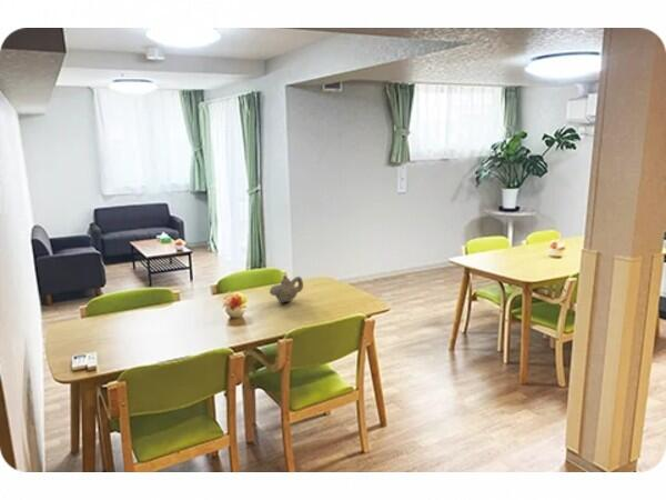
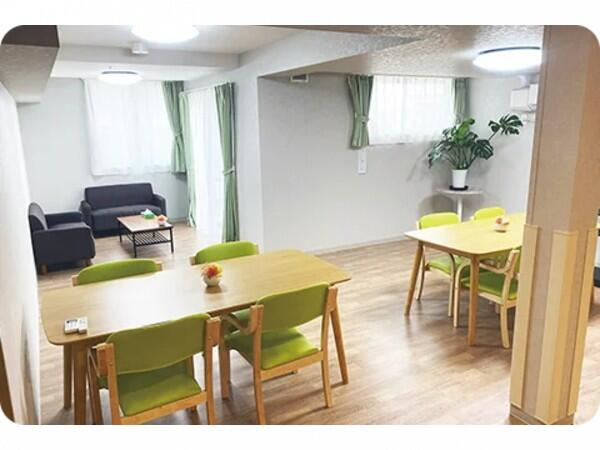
- teapot (286, 288)
